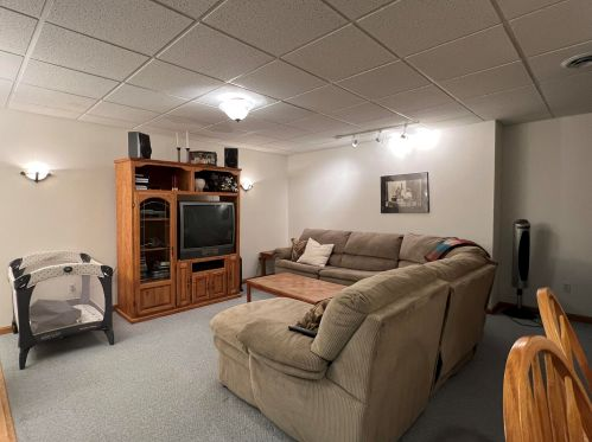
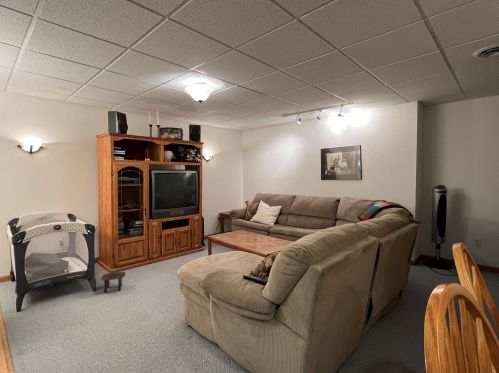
+ side table (109, 285)
